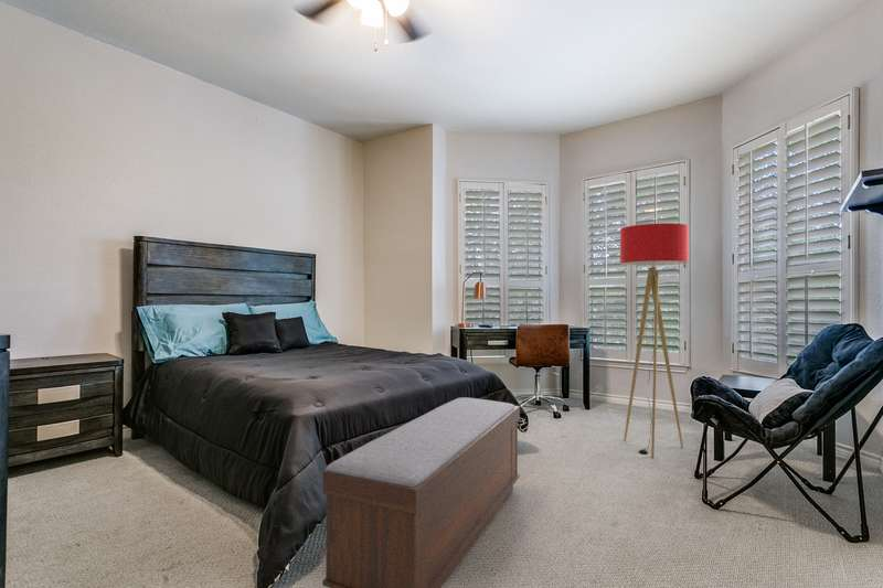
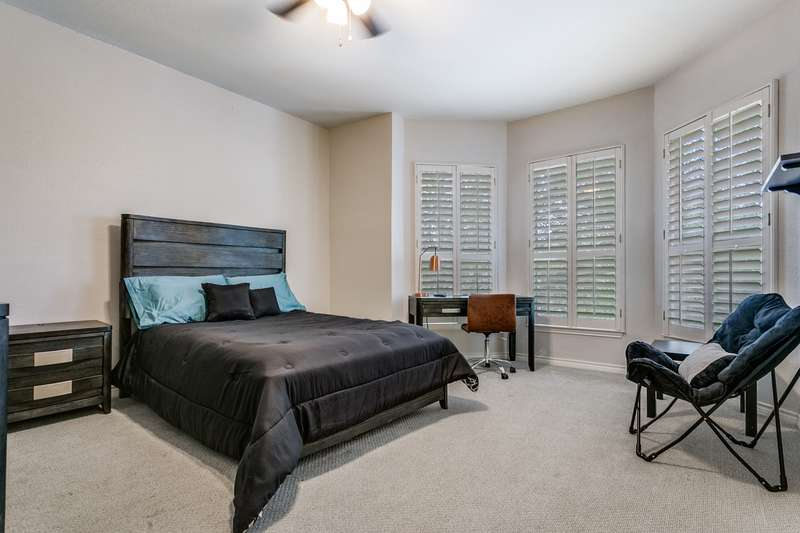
- floor lamp (652, 338)
- bench (442, 477)
